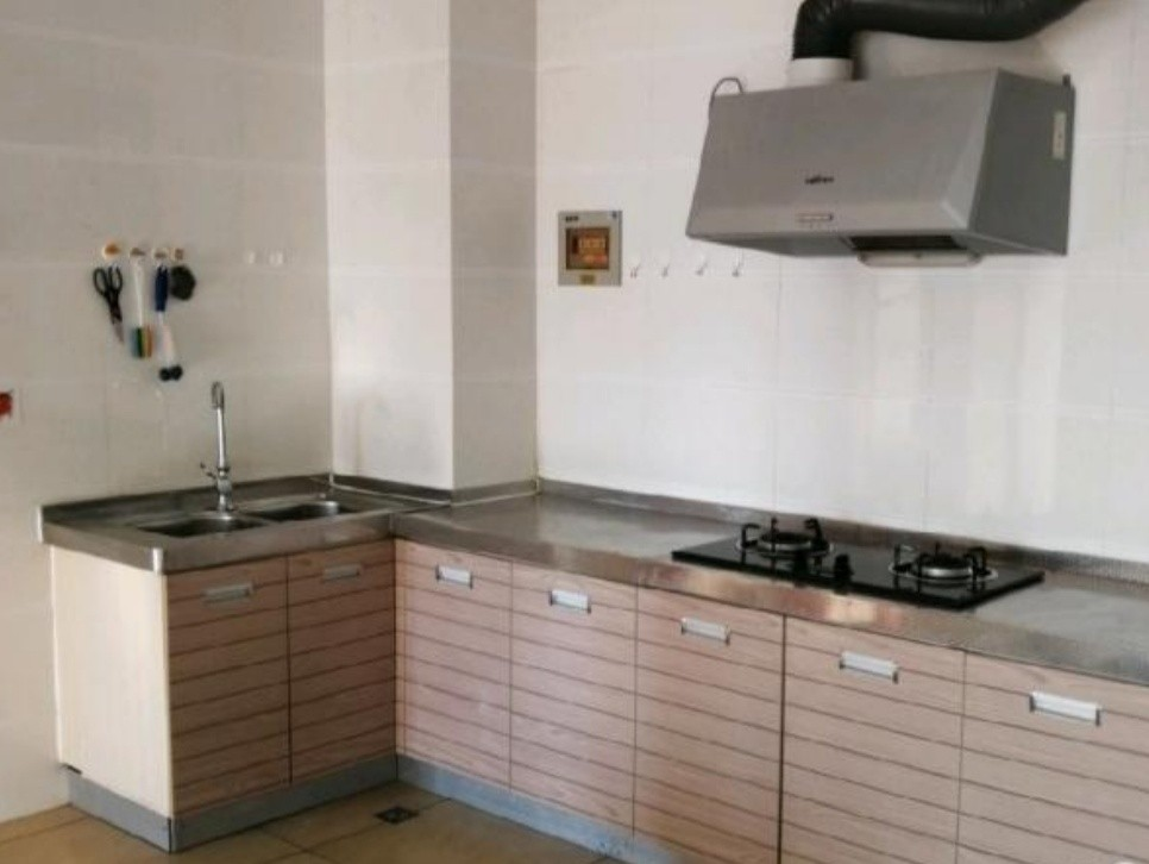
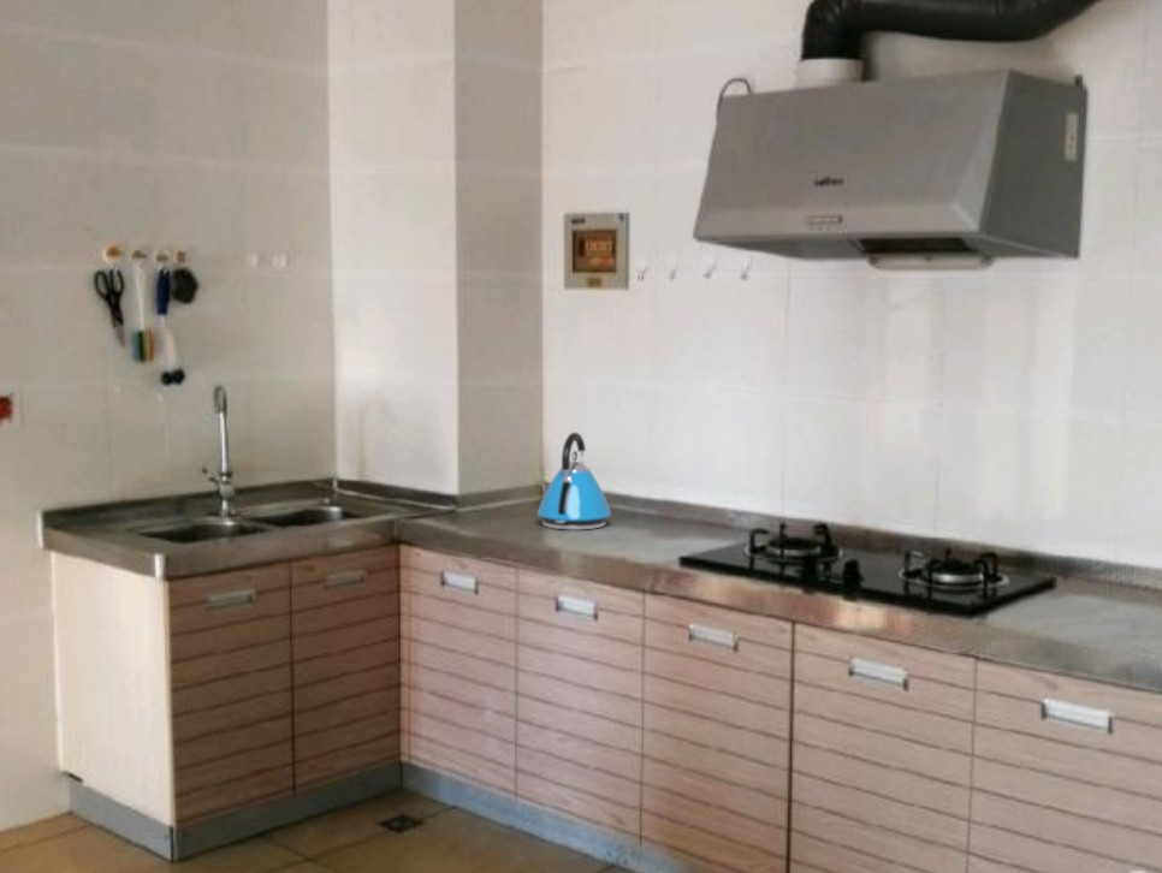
+ kettle (573, 479)
